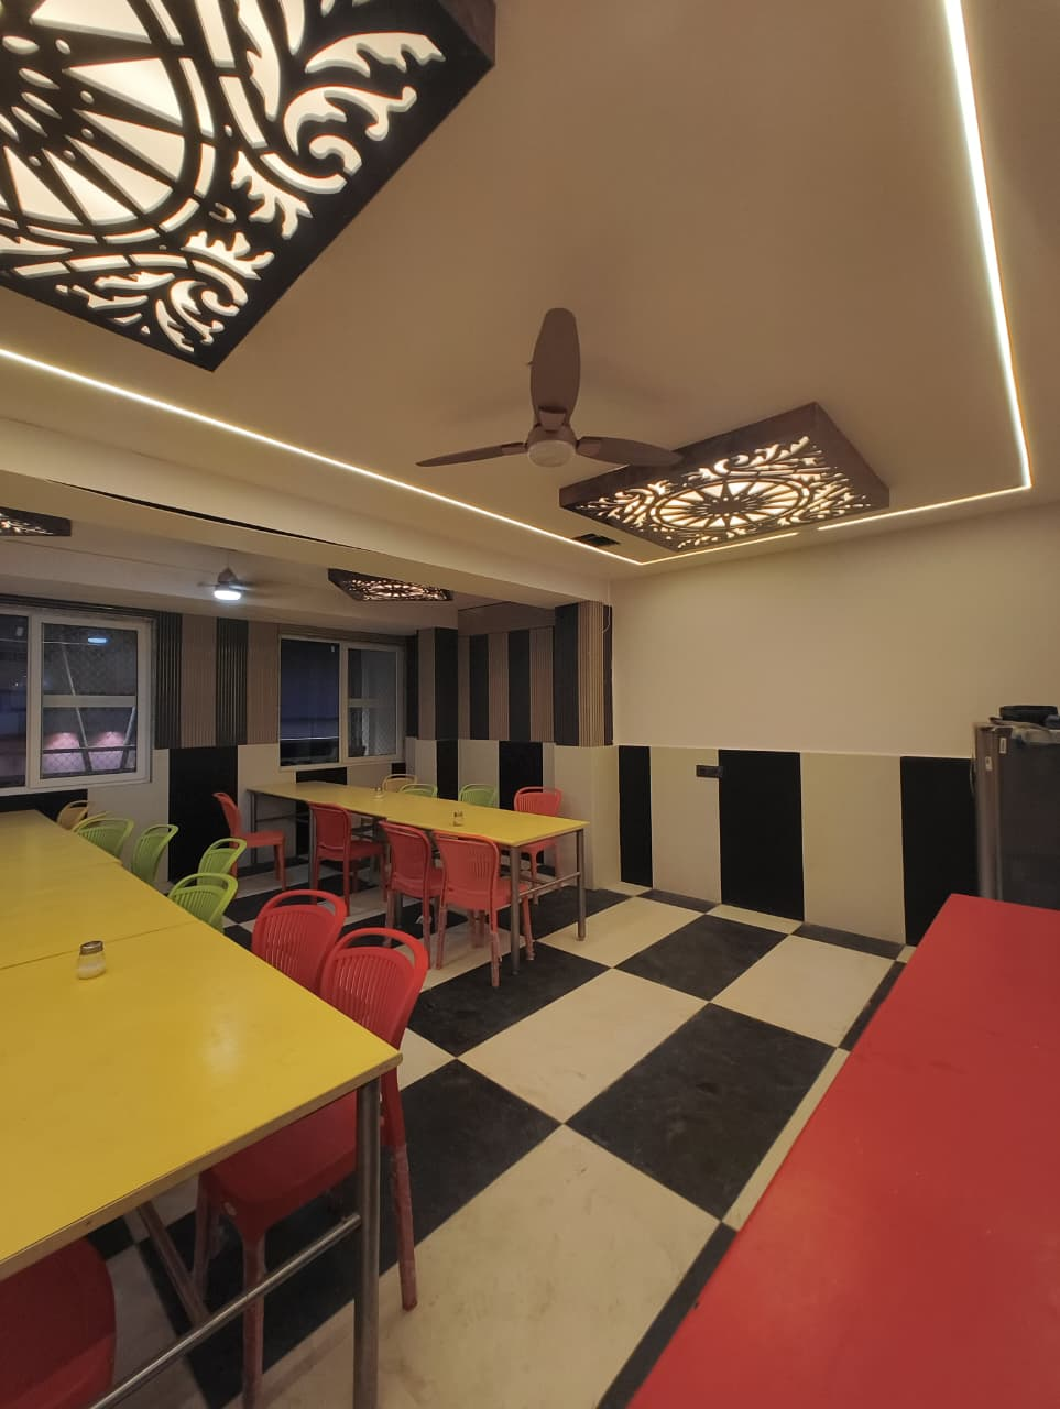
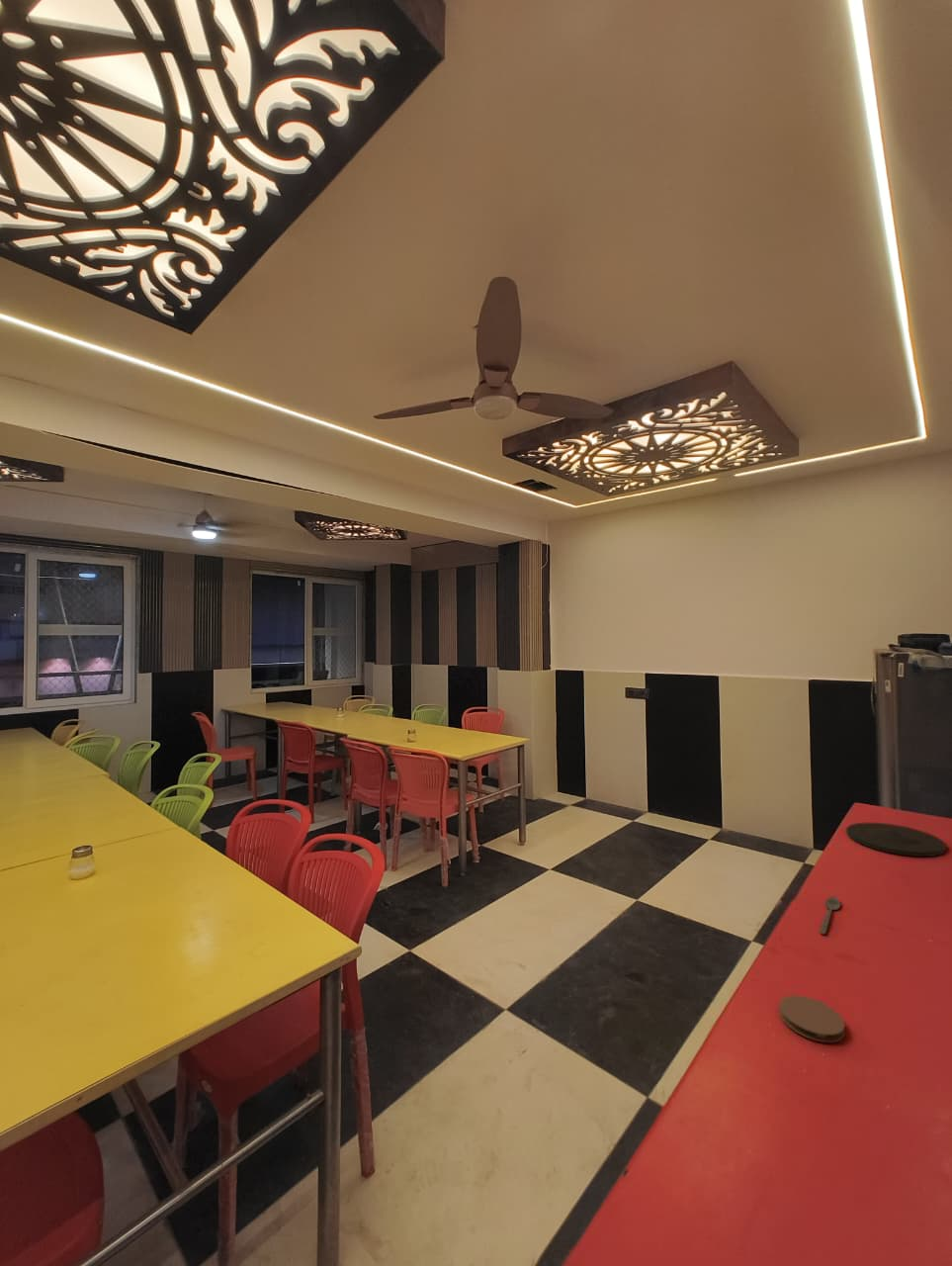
+ spoon (828, 914)
+ coaster (811, 1018)
+ plate (894, 835)
